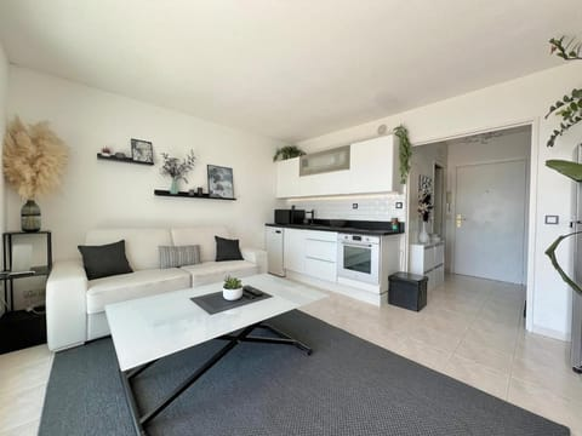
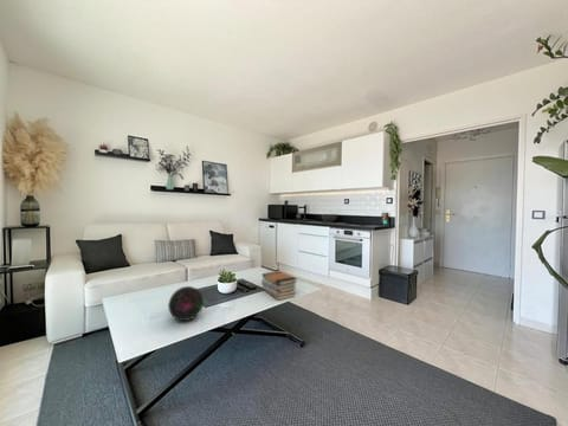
+ book stack (278, 284)
+ decorative orb (186, 303)
